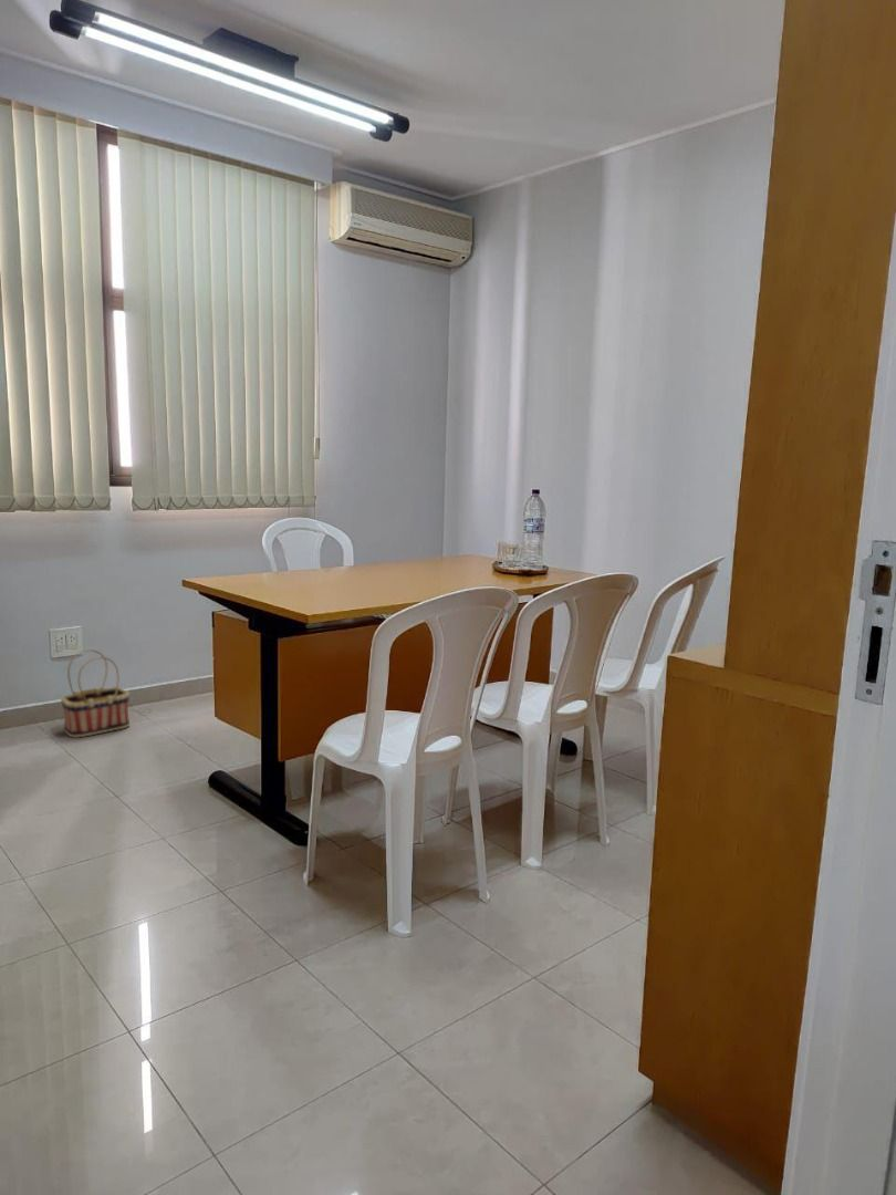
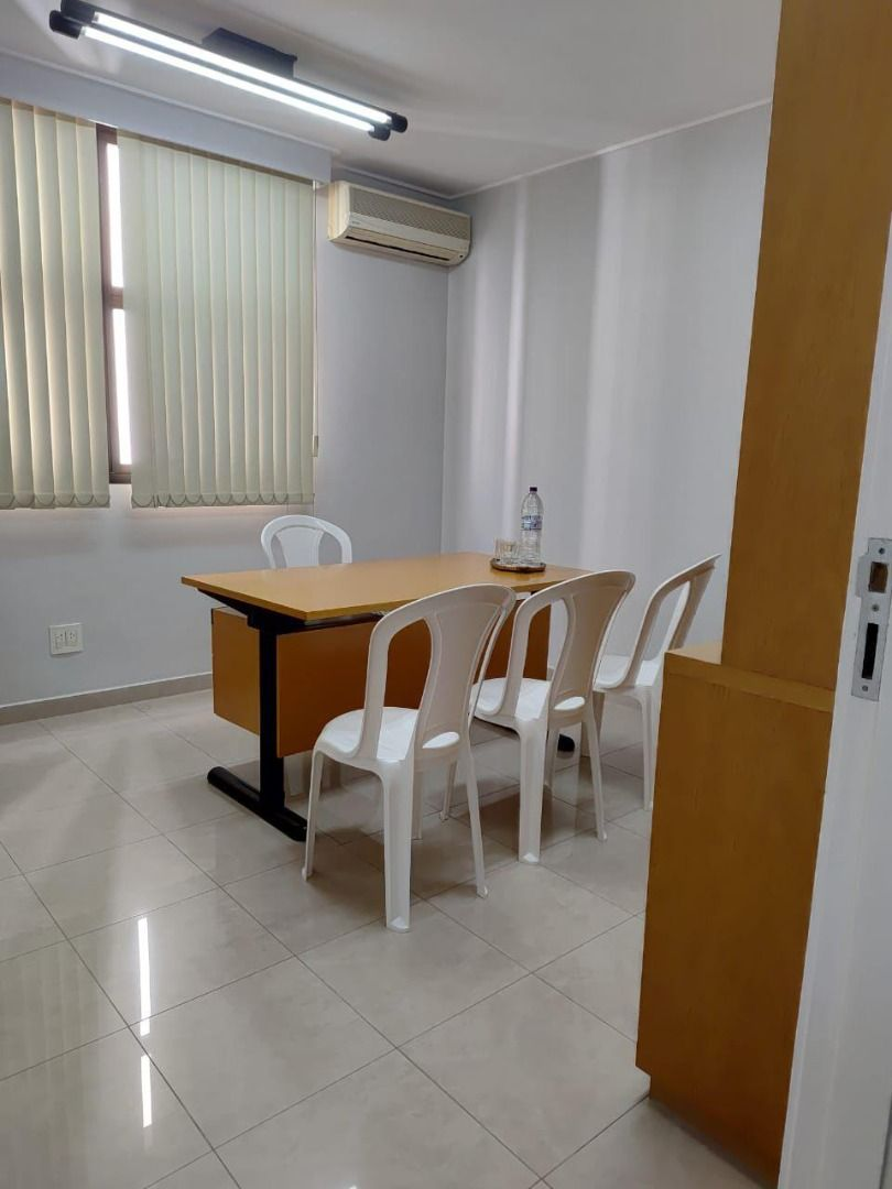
- basket (95, 690)
